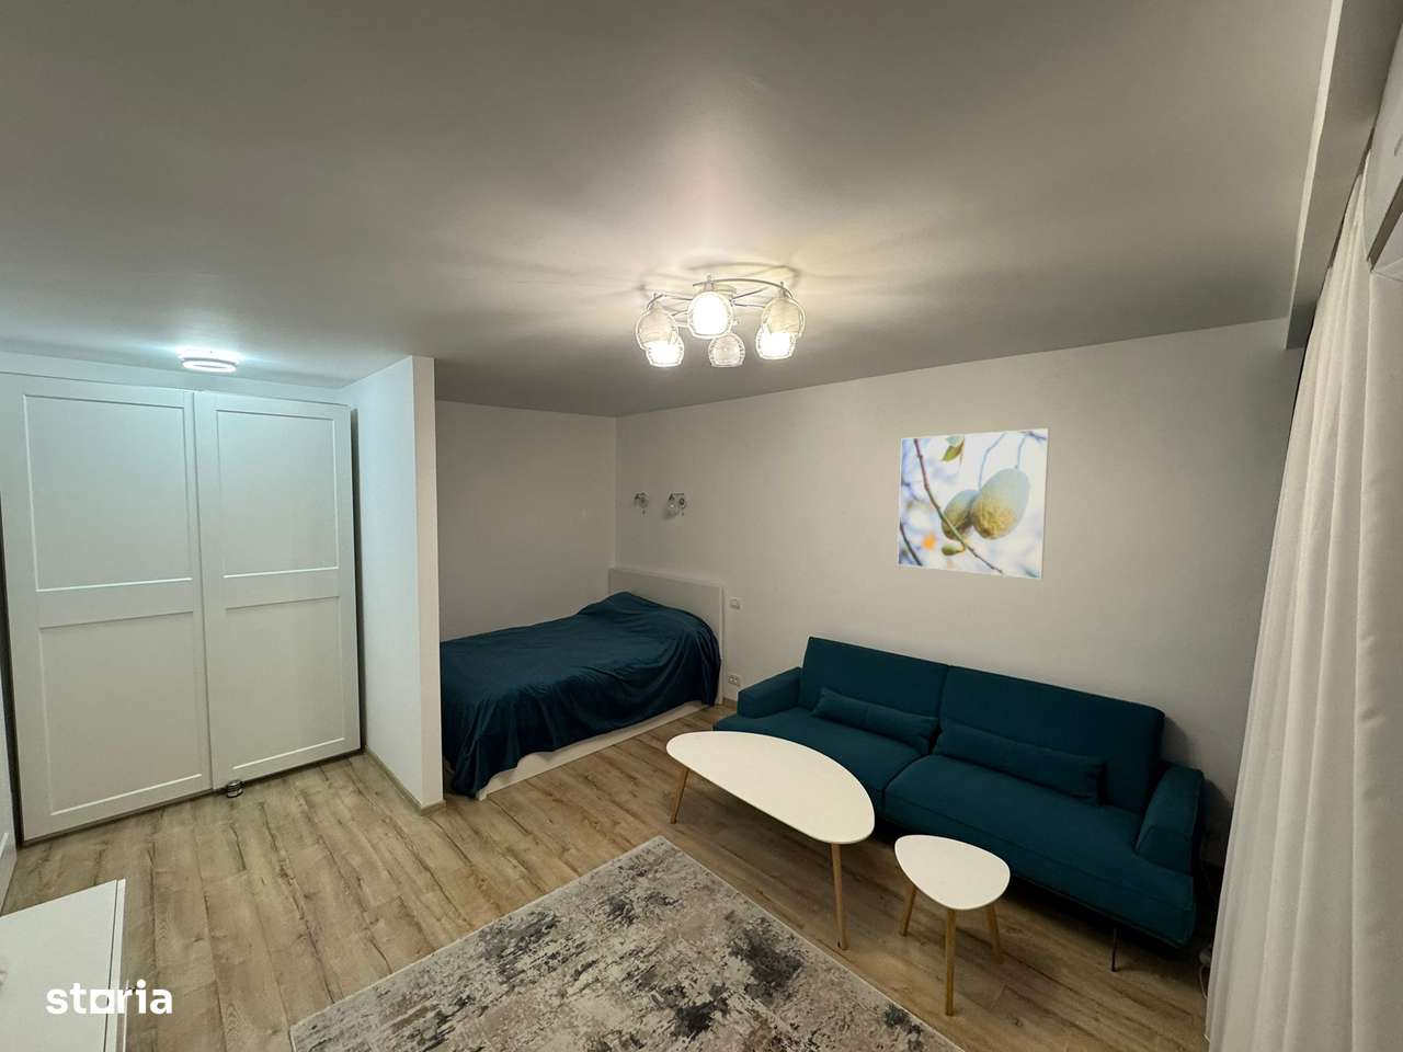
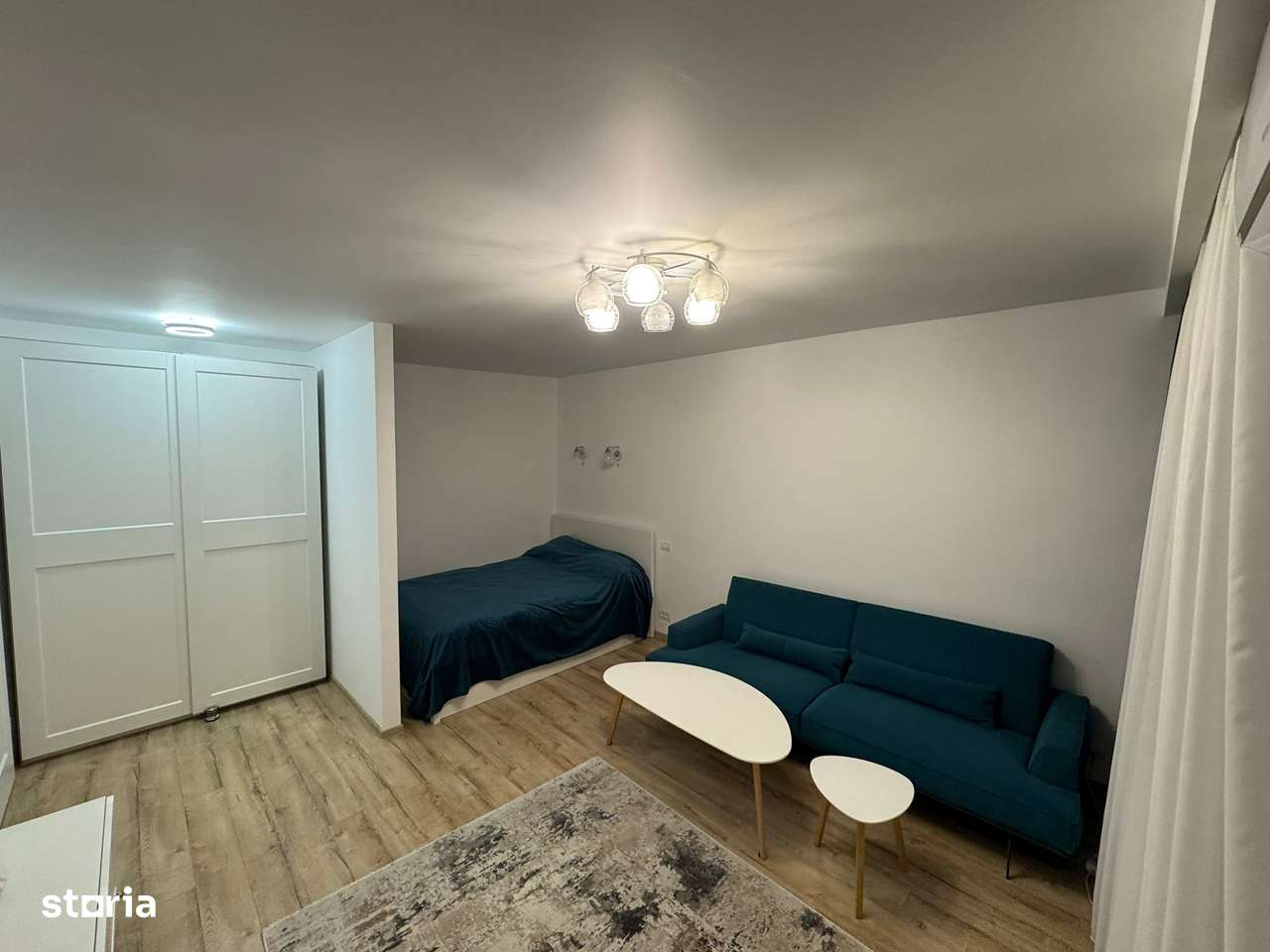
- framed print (966, 503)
